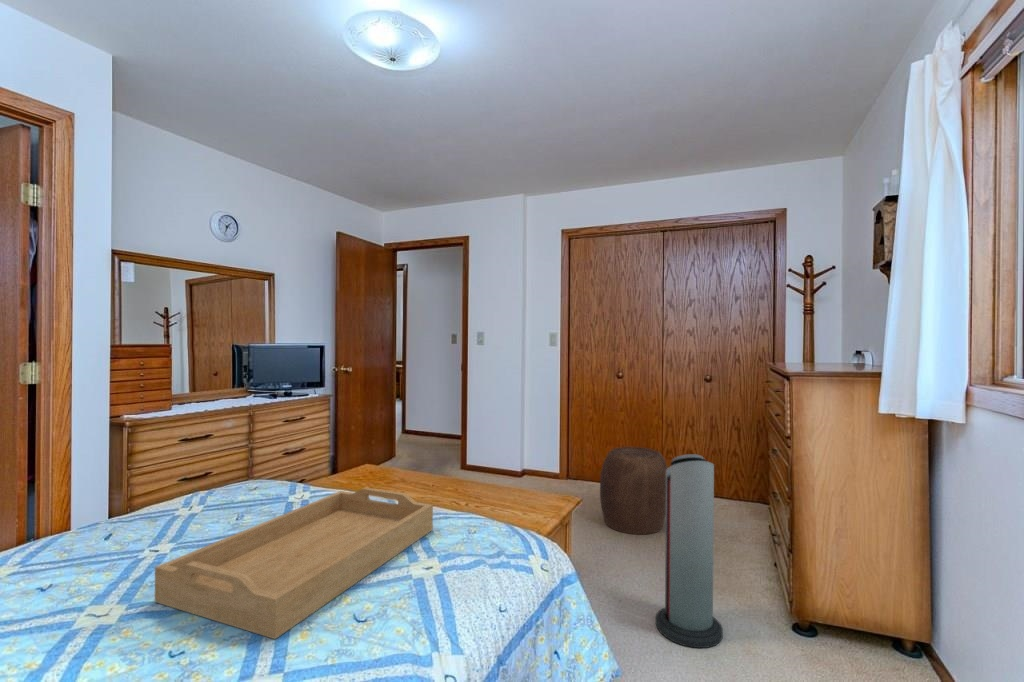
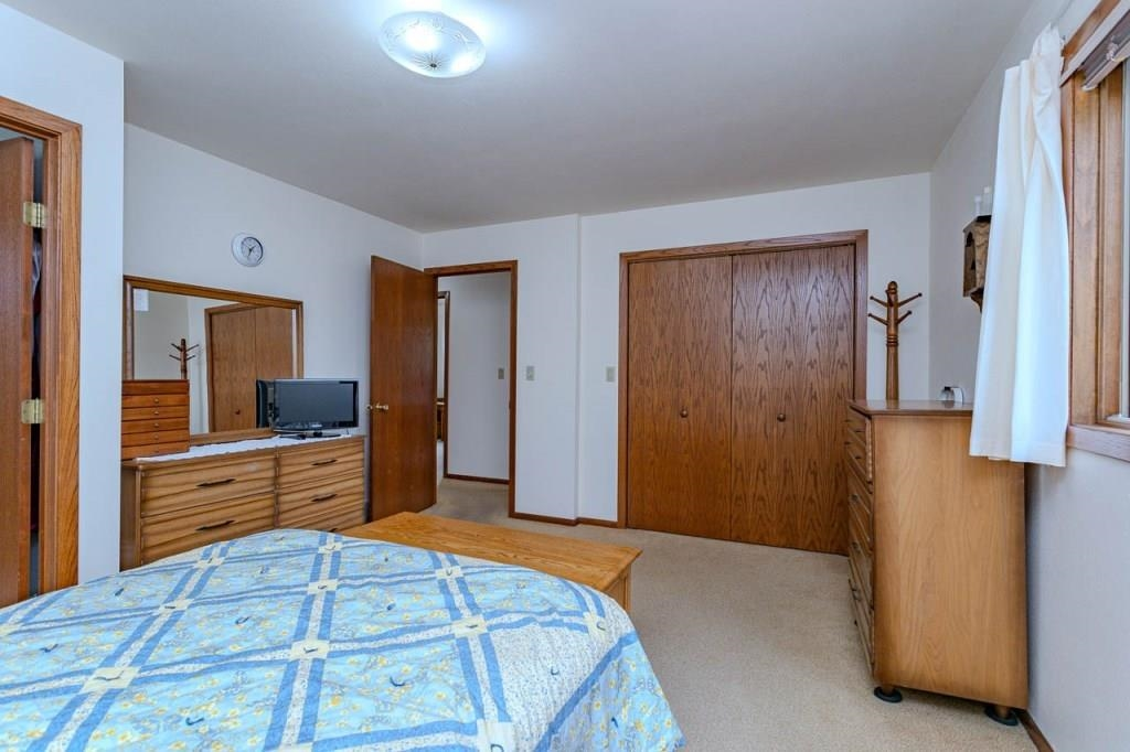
- serving tray (316, 540)
- air purifier (689, 540)
- stool (633, 487)
